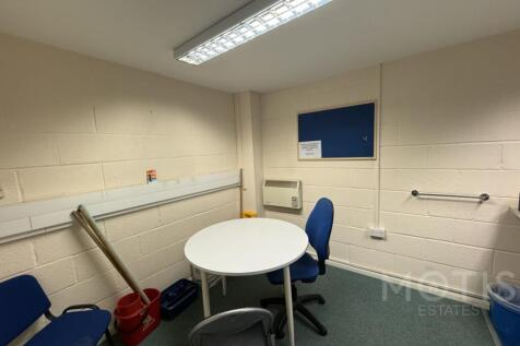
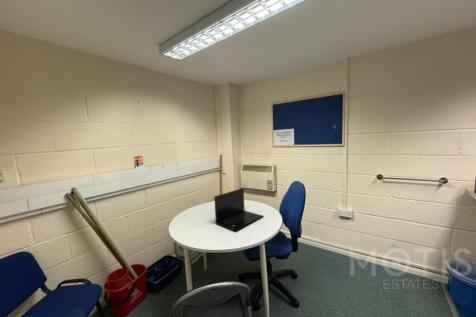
+ laptop (239, 207)
